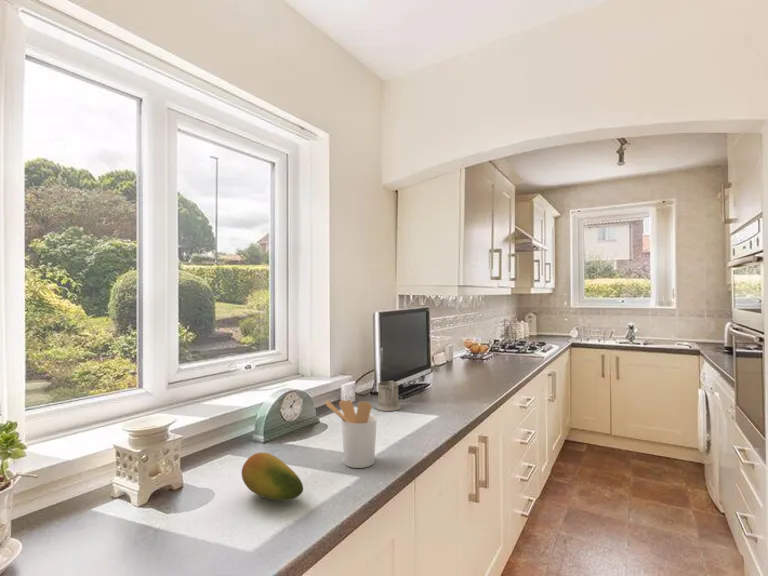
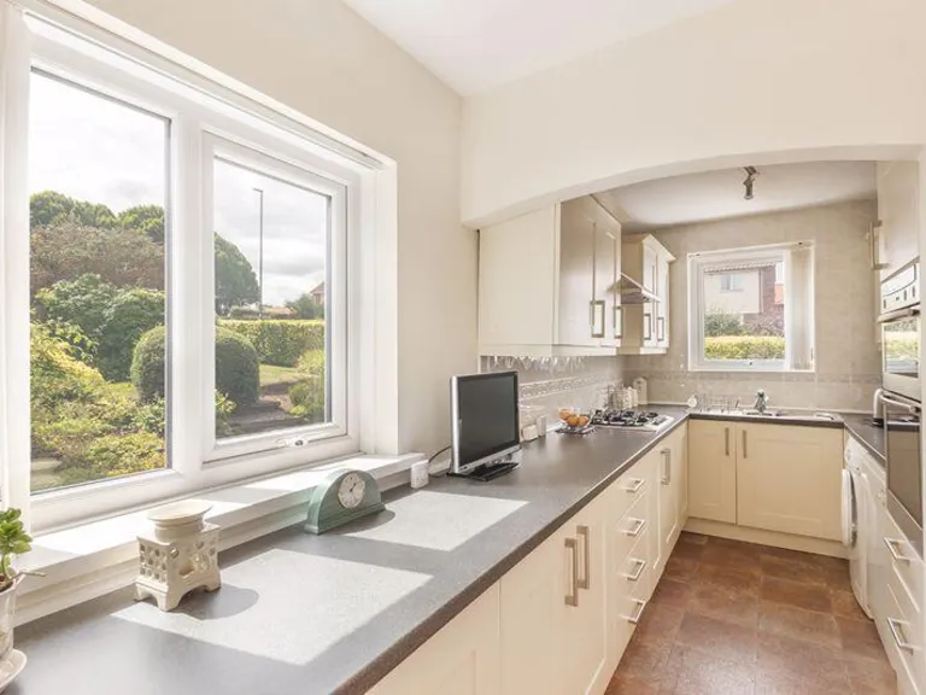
- mug (389, 394)
- fruit (270, 476)
- utensil holder (350, 430)
